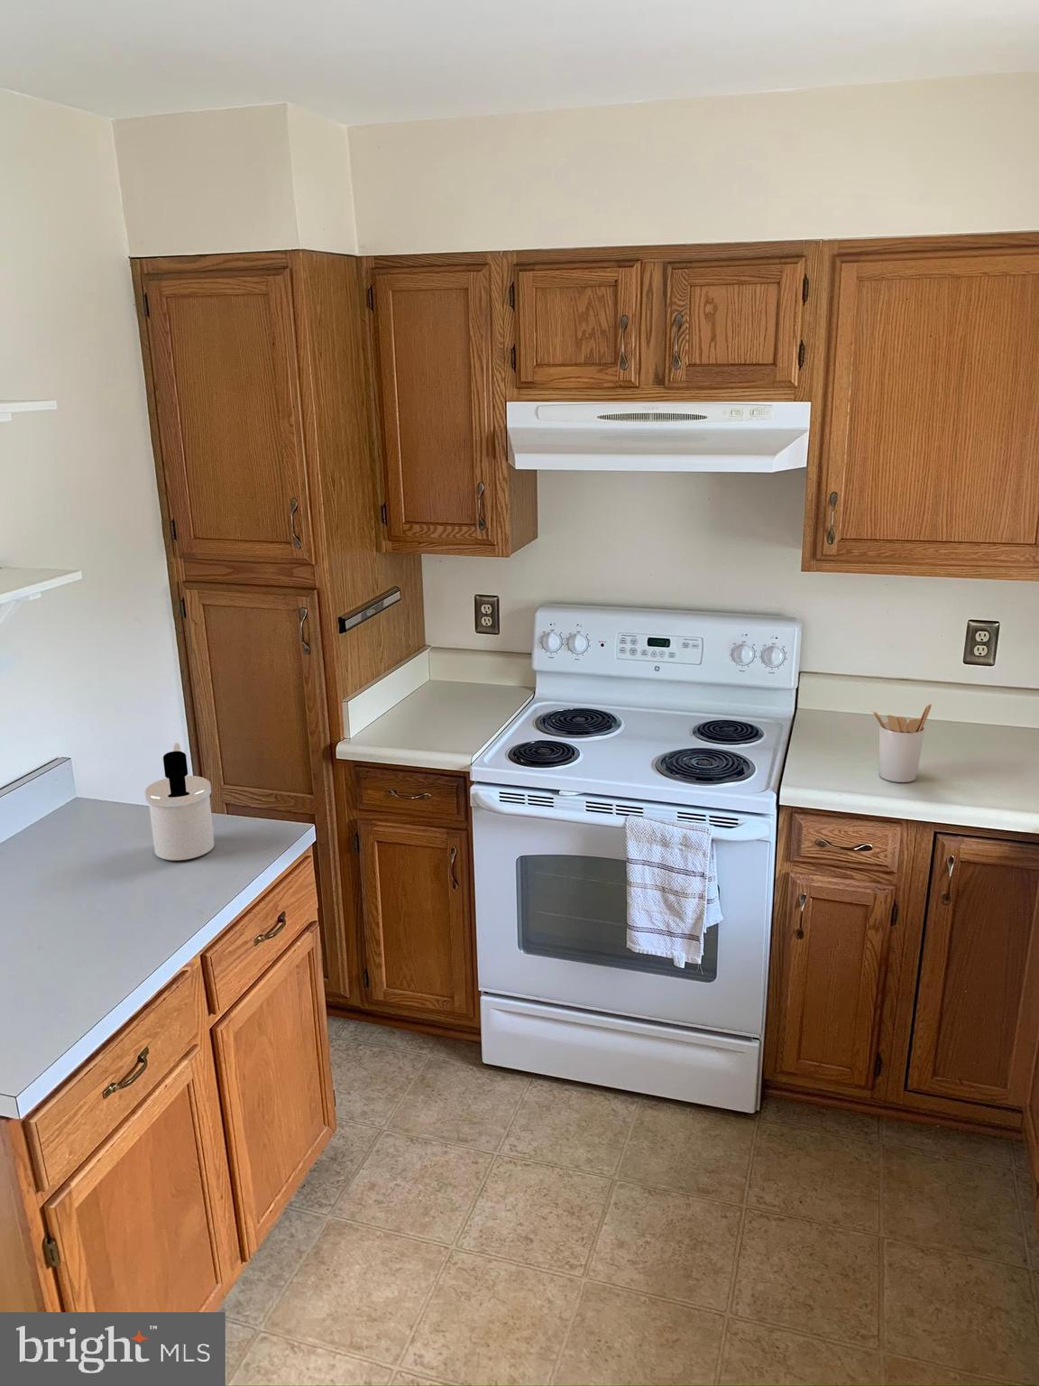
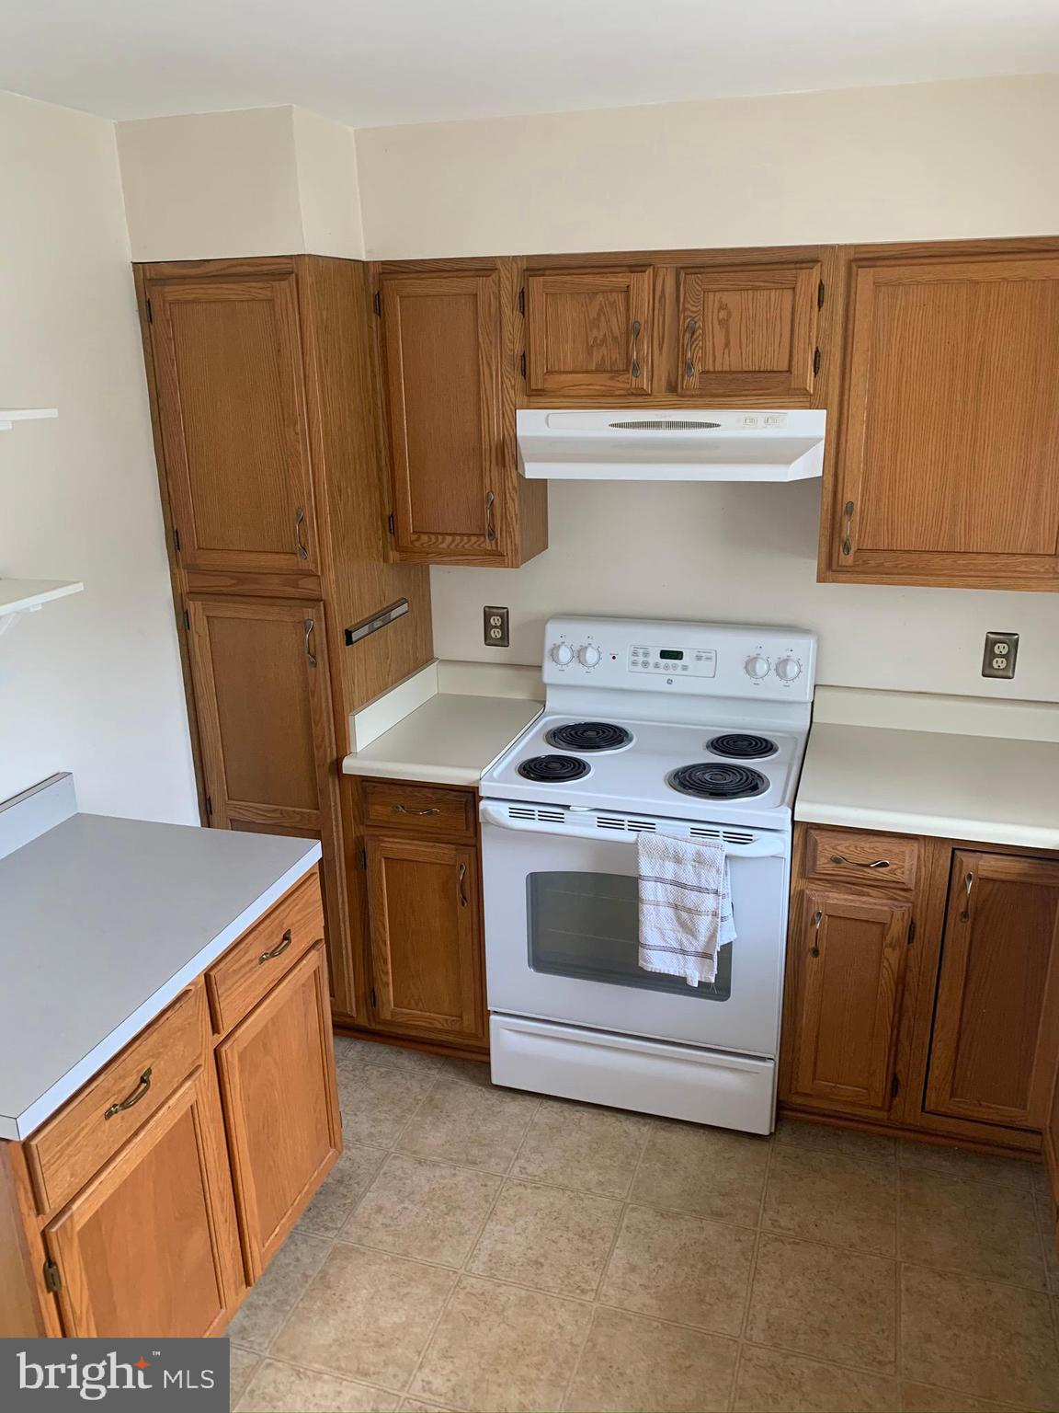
- utensil holder (901, 742)
- soap dispenser (179, 794)
